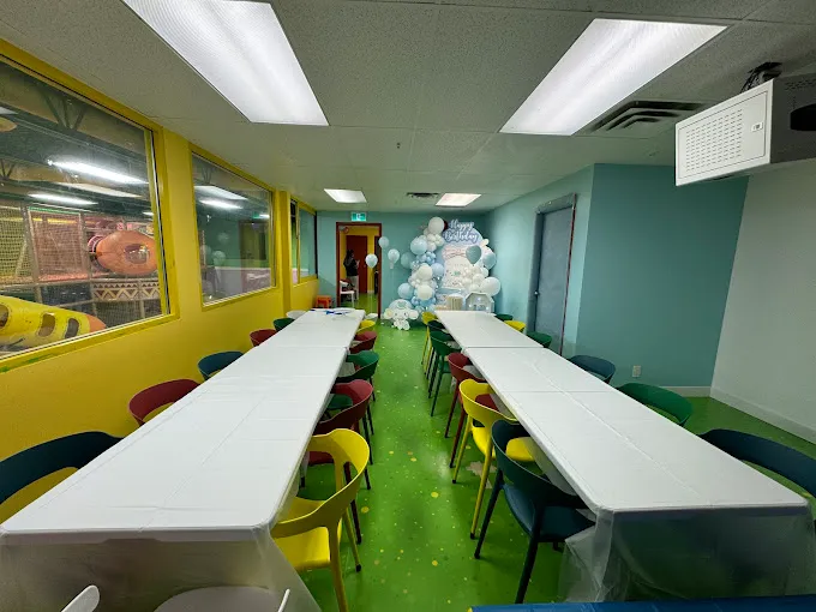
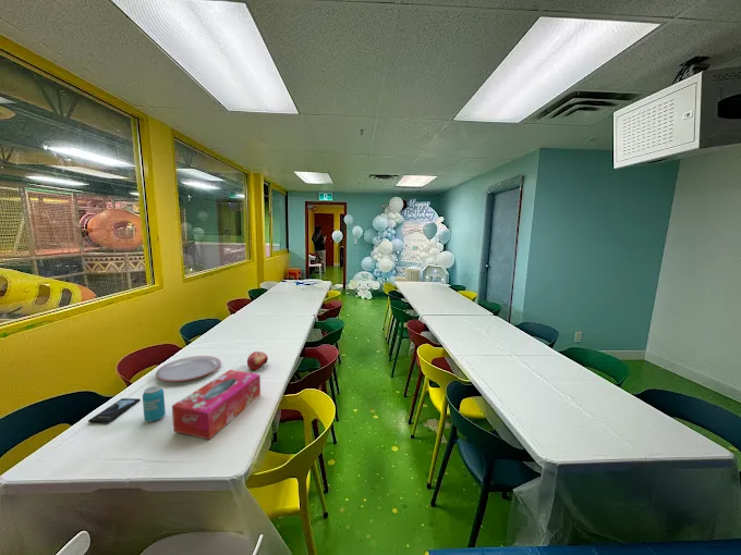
+ smartphone (116, 409)
+ plate (190, 369)
+ tissue box (220, 399)
+ fruit (257, 359)
+ beverage can (154, 404)
